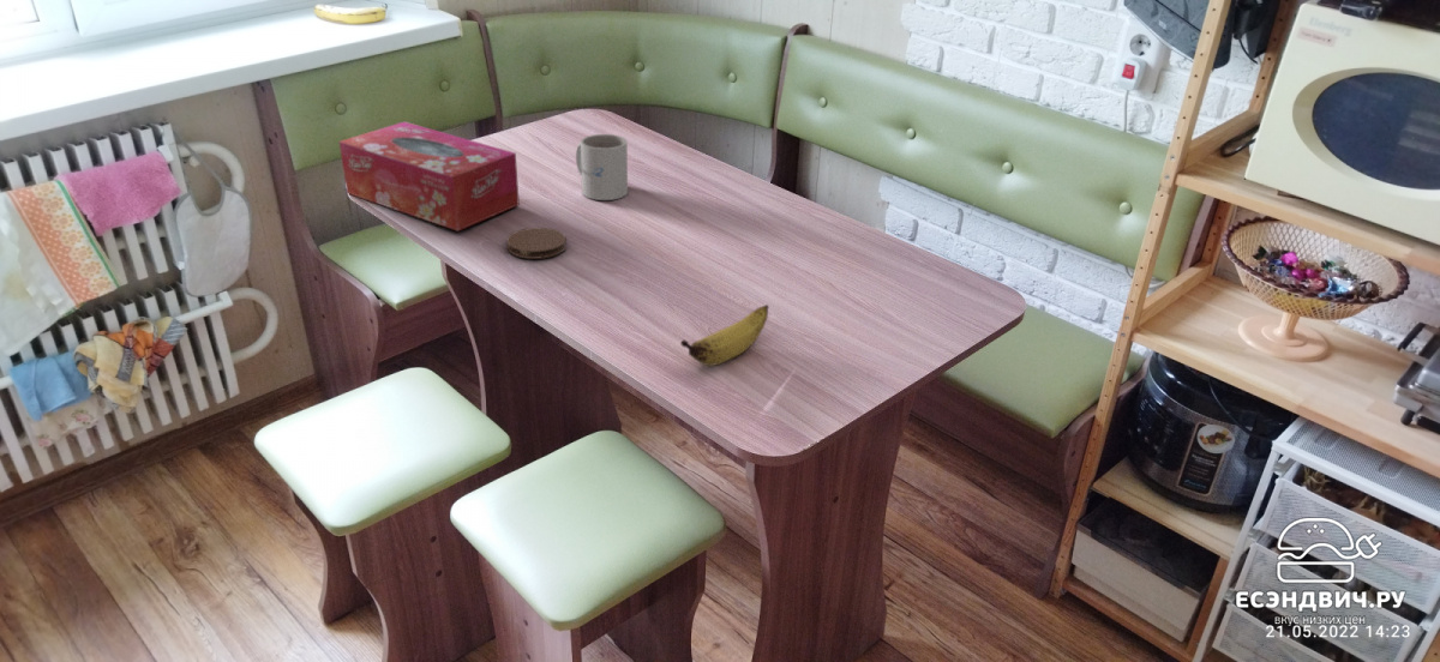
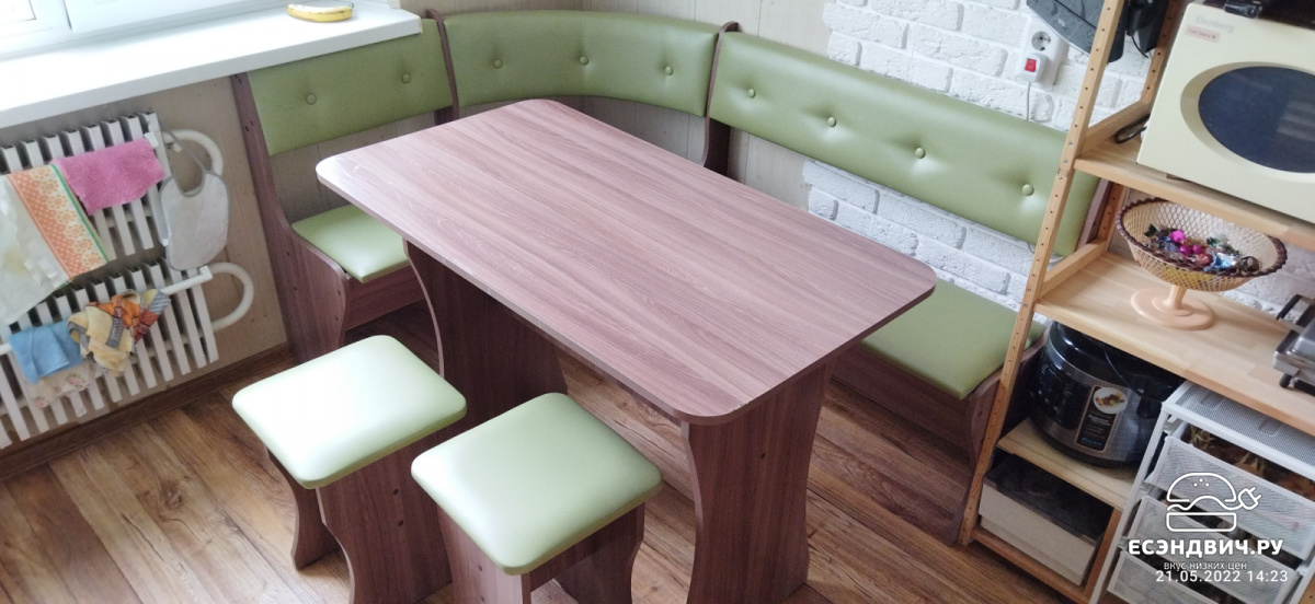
- tissue box (430, 173)
- mug (599, 163)
- coaster (536, 242)
- banana (726, 337)
